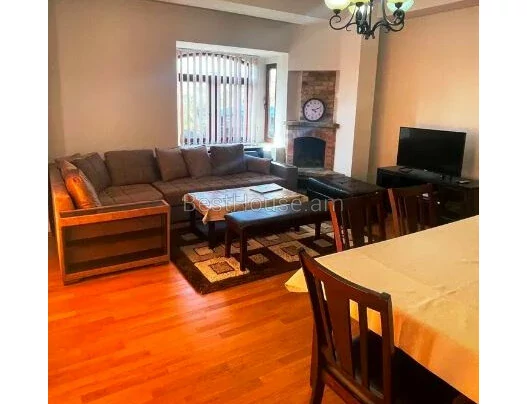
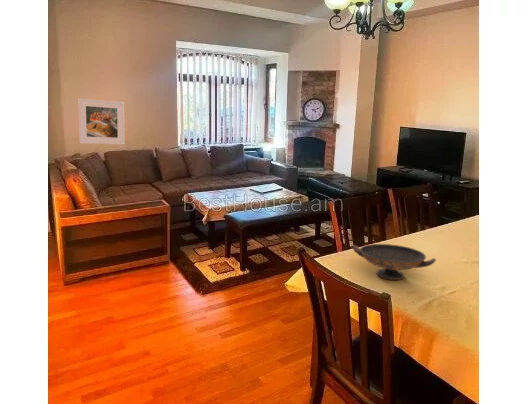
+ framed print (102, 122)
+ decorative bowl (391, 263)
